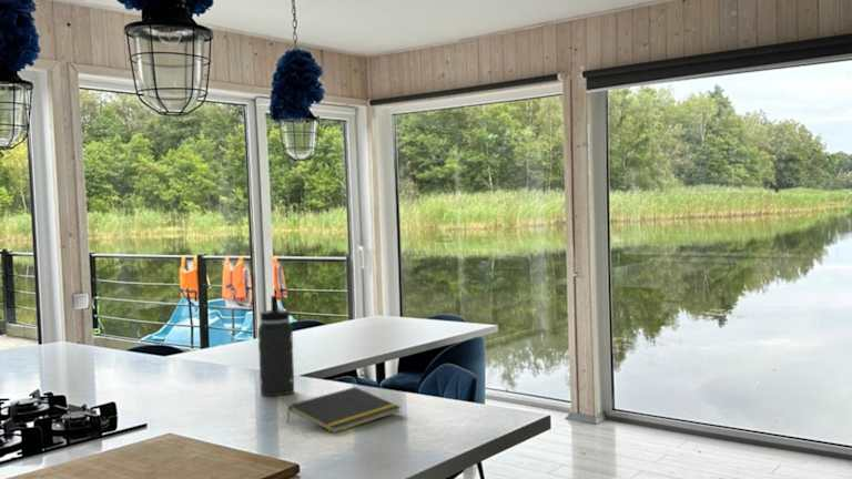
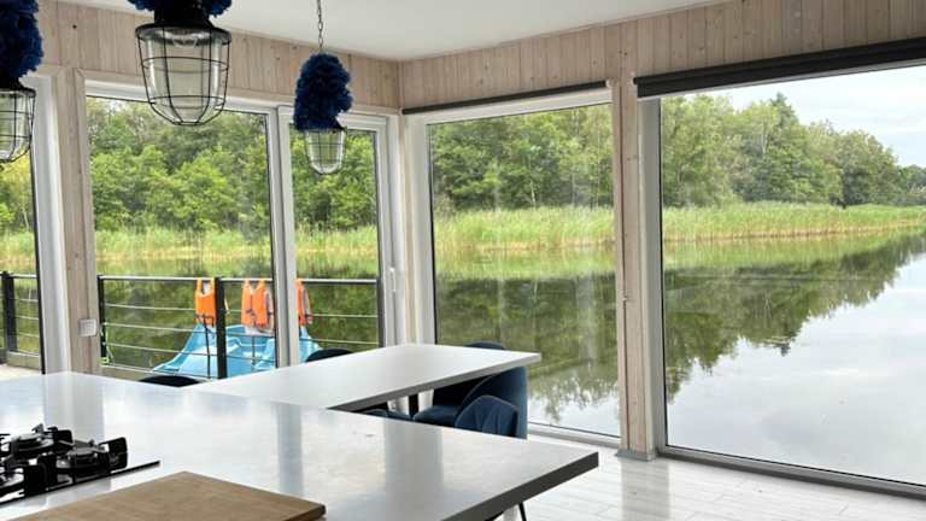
- notepad (345, 408)
- thermos bottle (275, 343)
